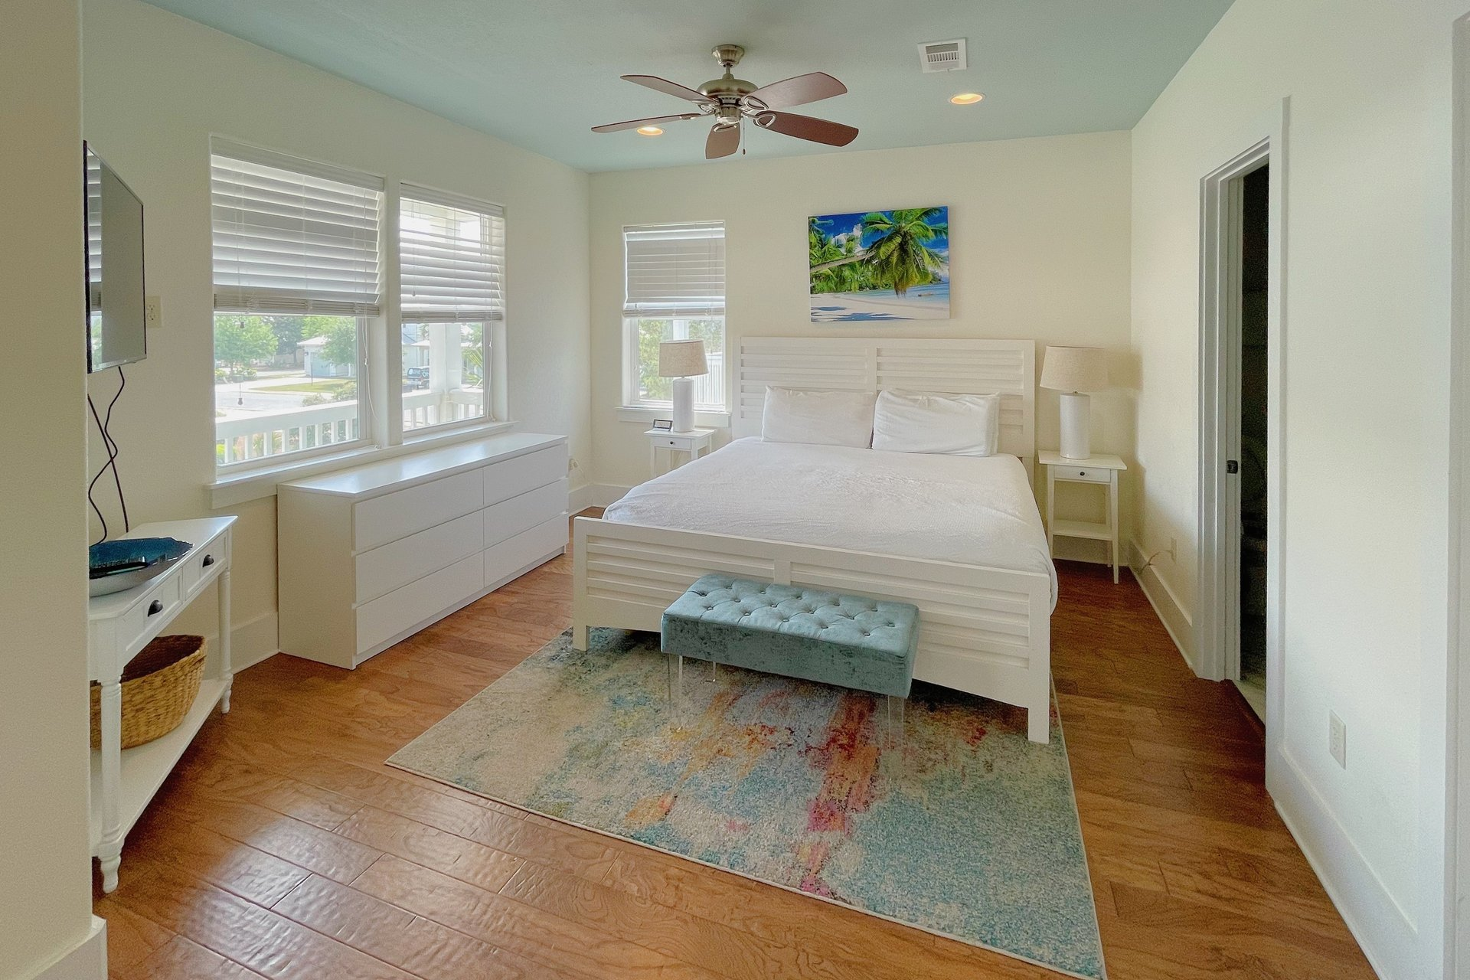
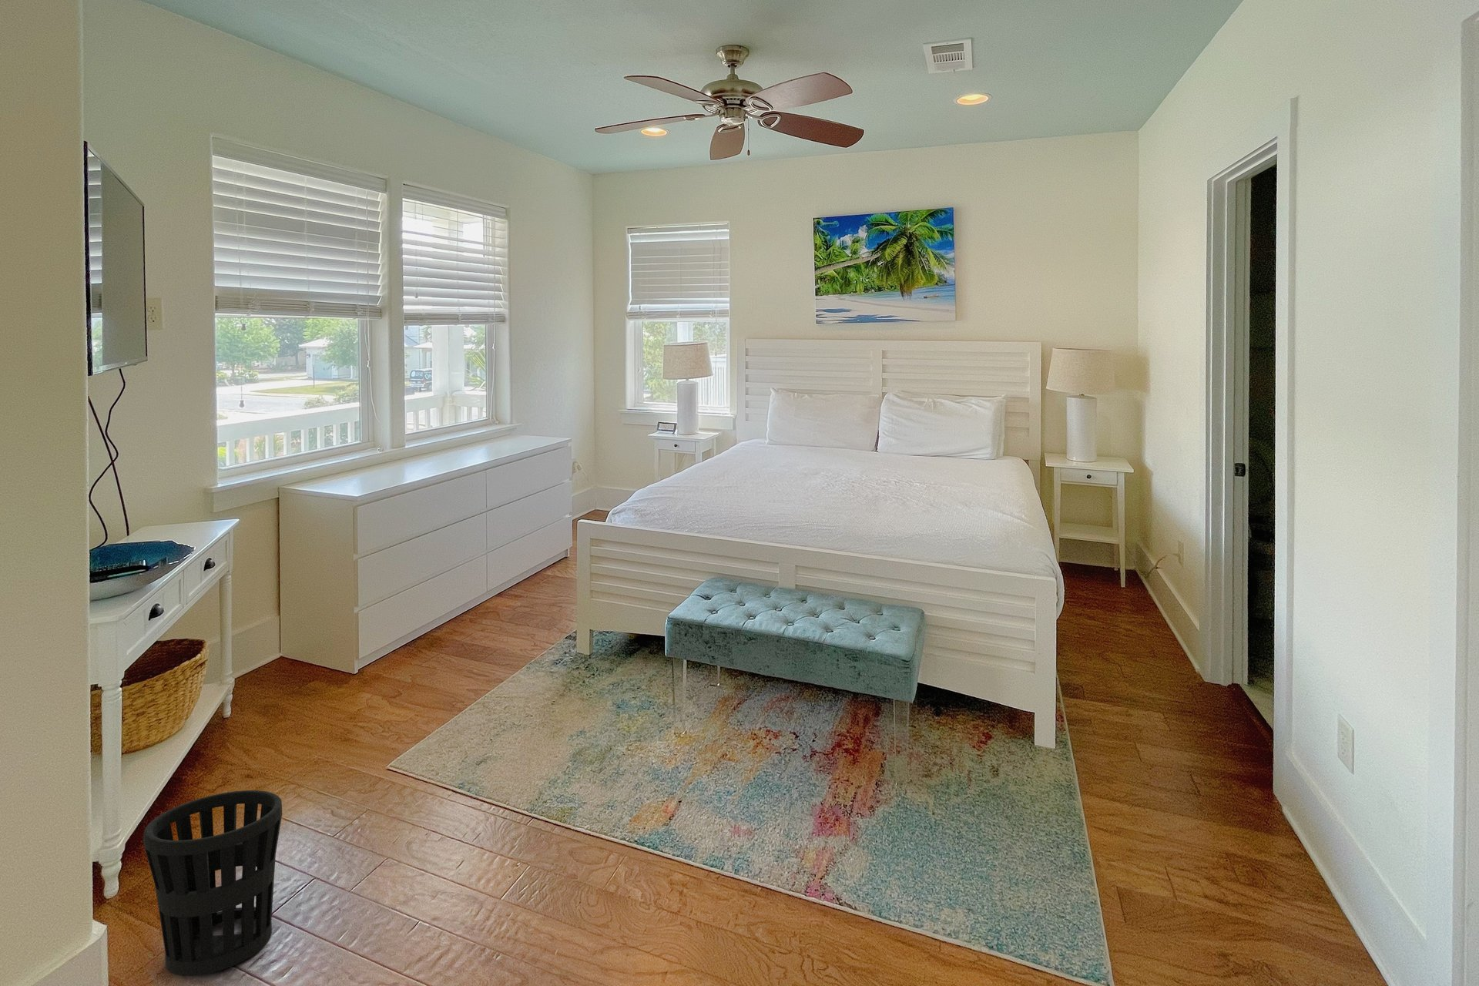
+ wastebasket (215, 879)
